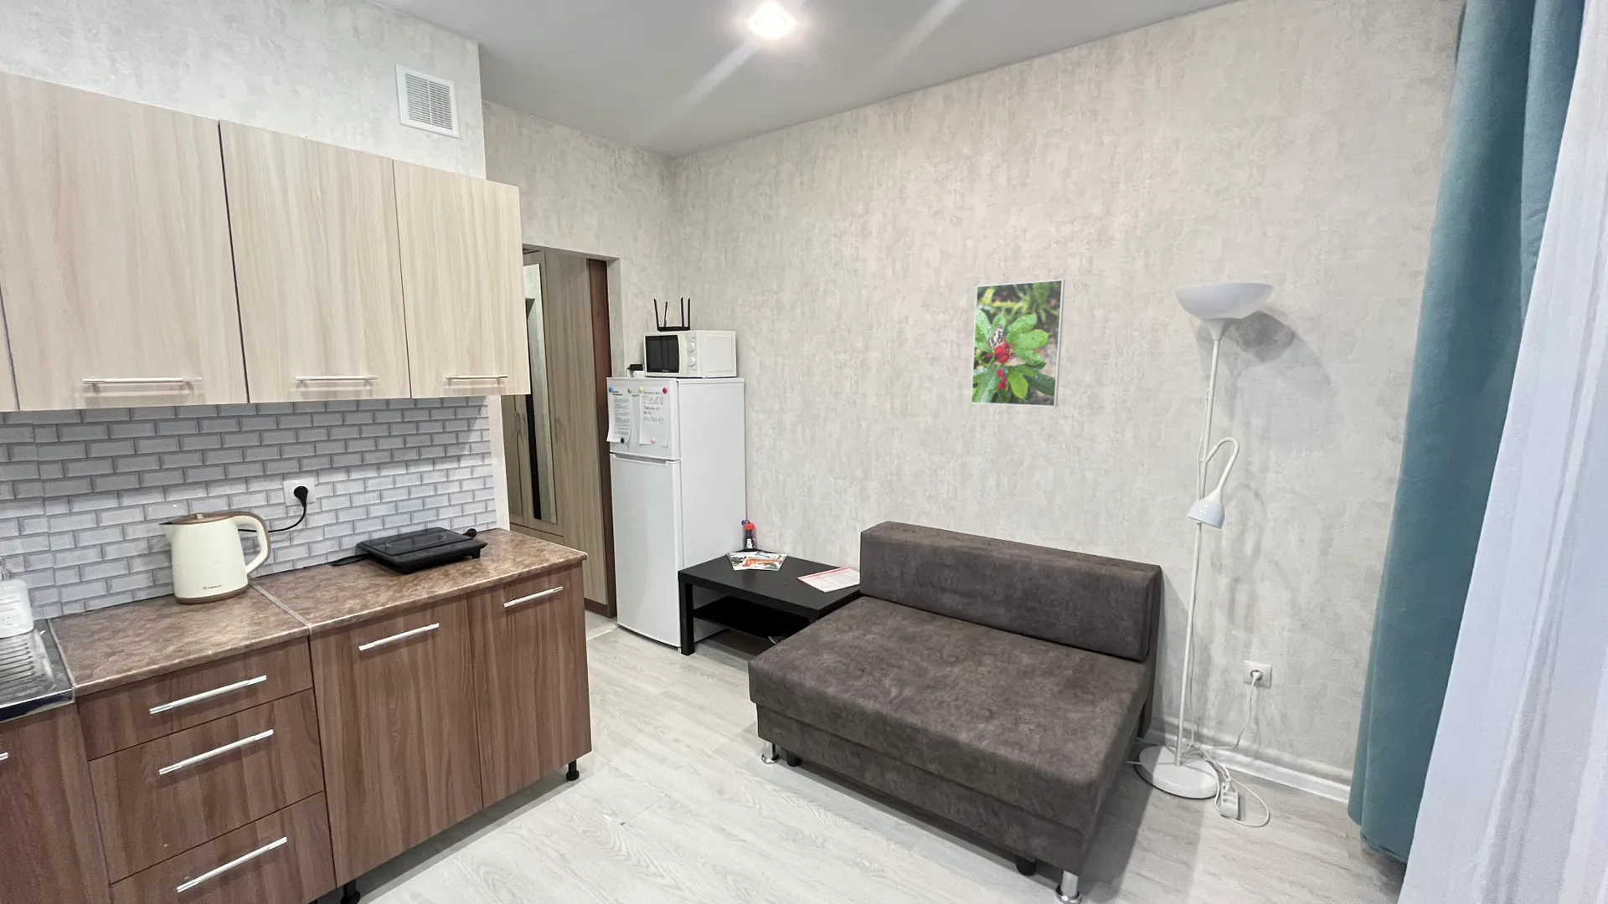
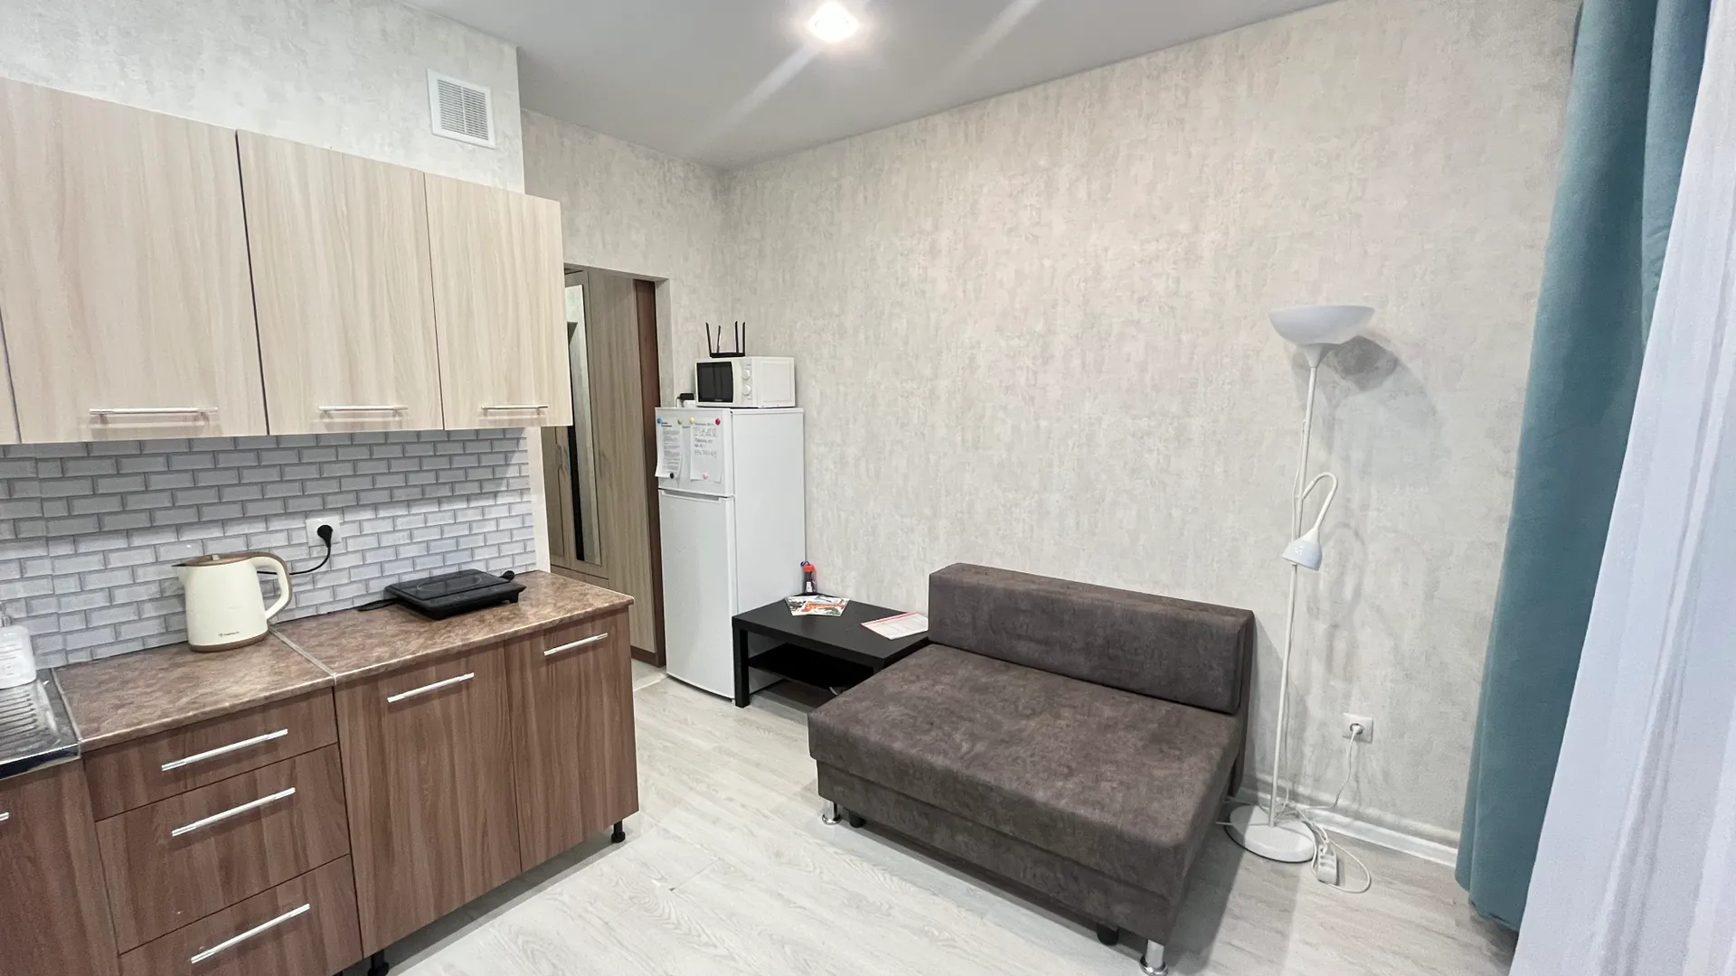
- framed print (1015, 344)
